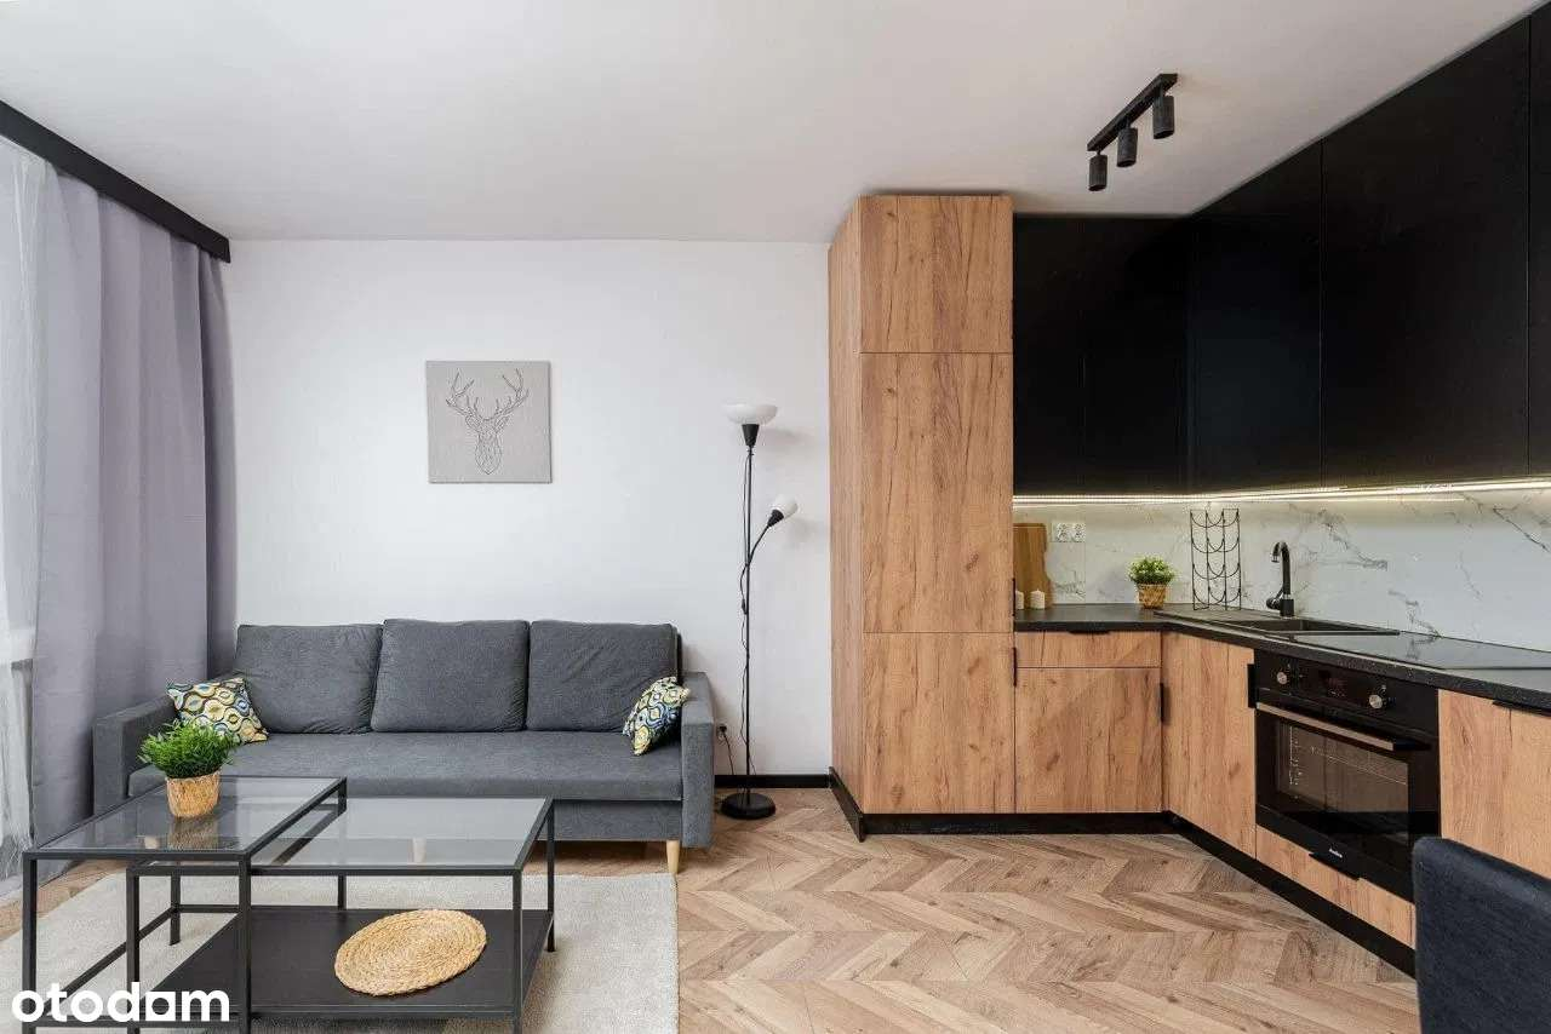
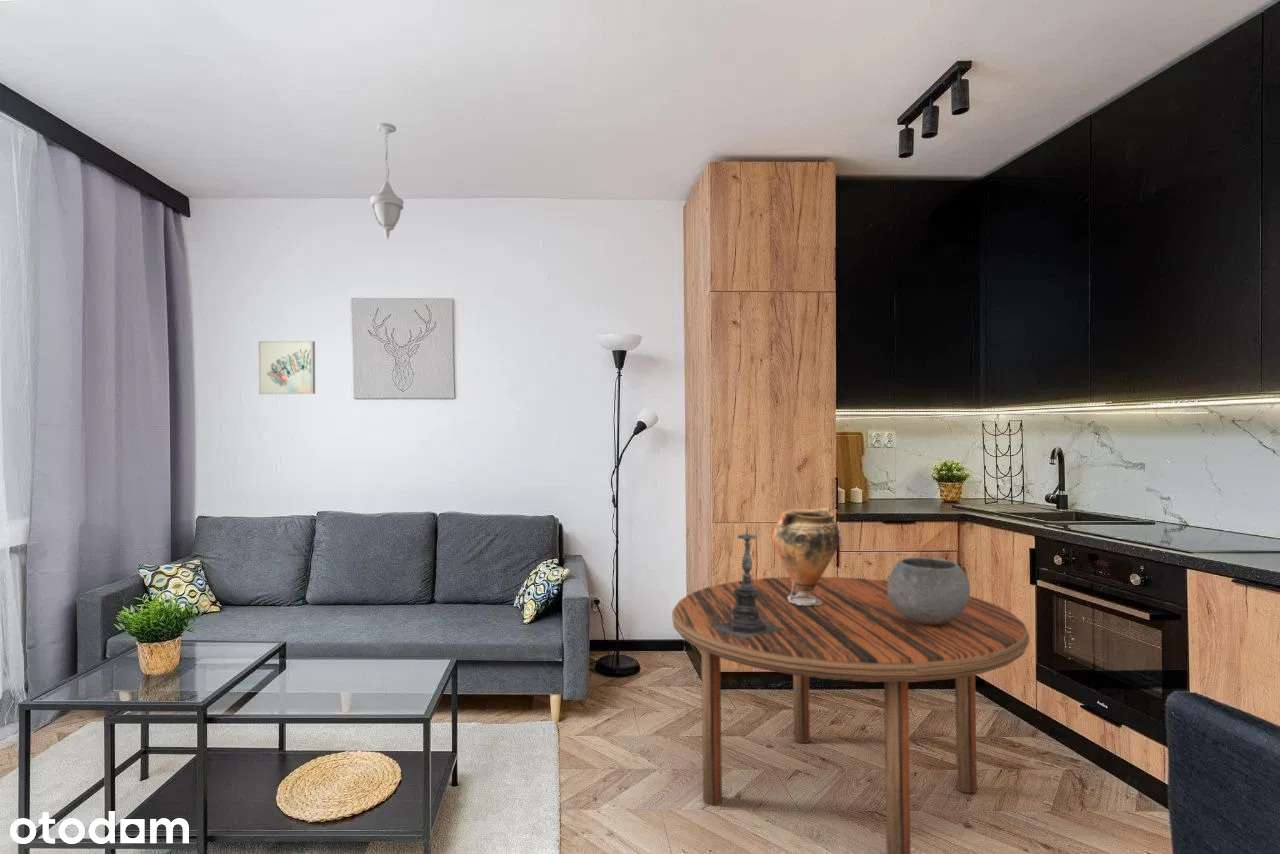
+ wall art (287, 367)
+ dining table (840, 679)
+ pendant light (386, 183)
+ vase (808, 555)
+ candle holder (746, 573)
+ bowl (928, 591)
